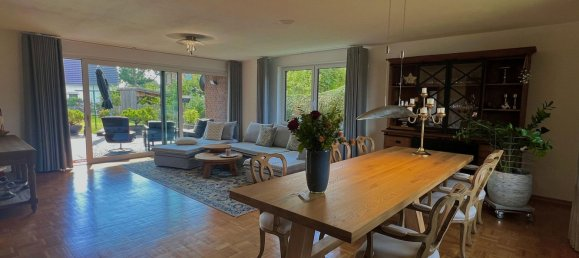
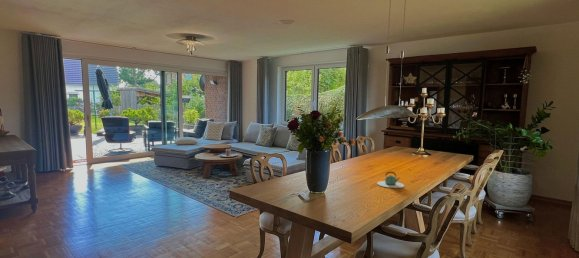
+ teapot (390, 177)
